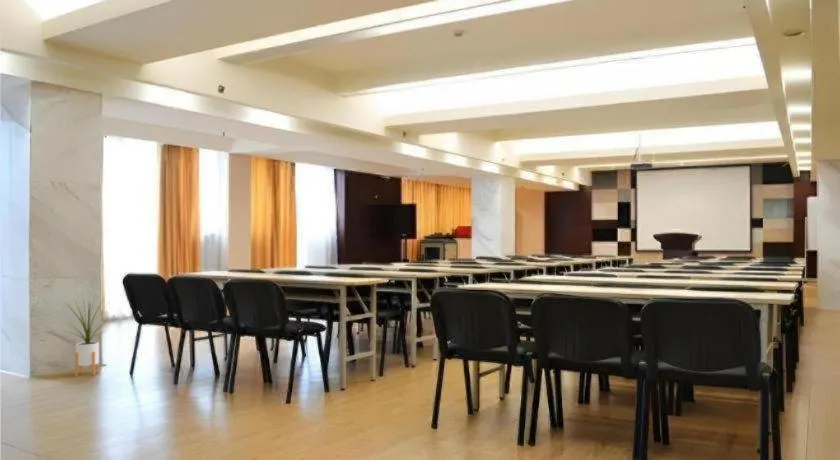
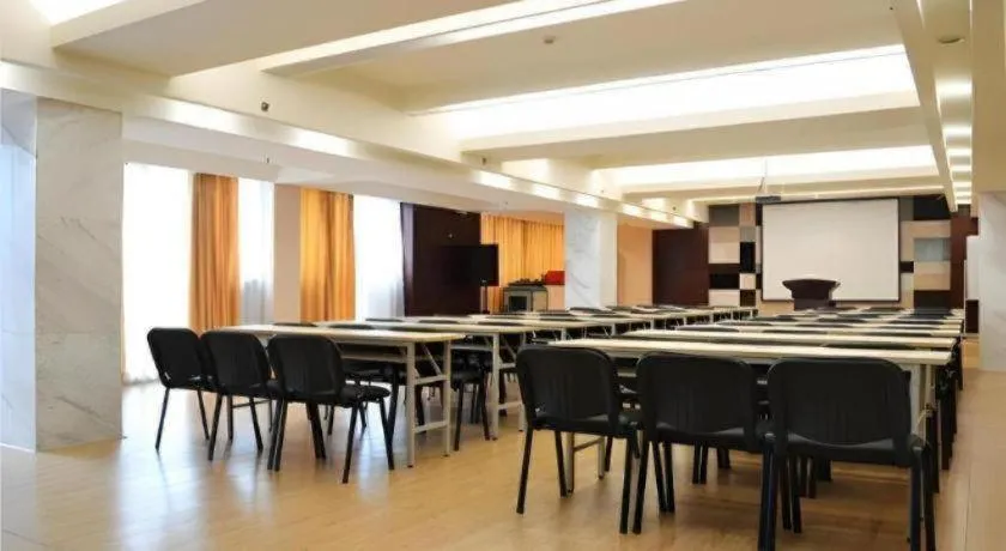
- house plant (87, 333)
